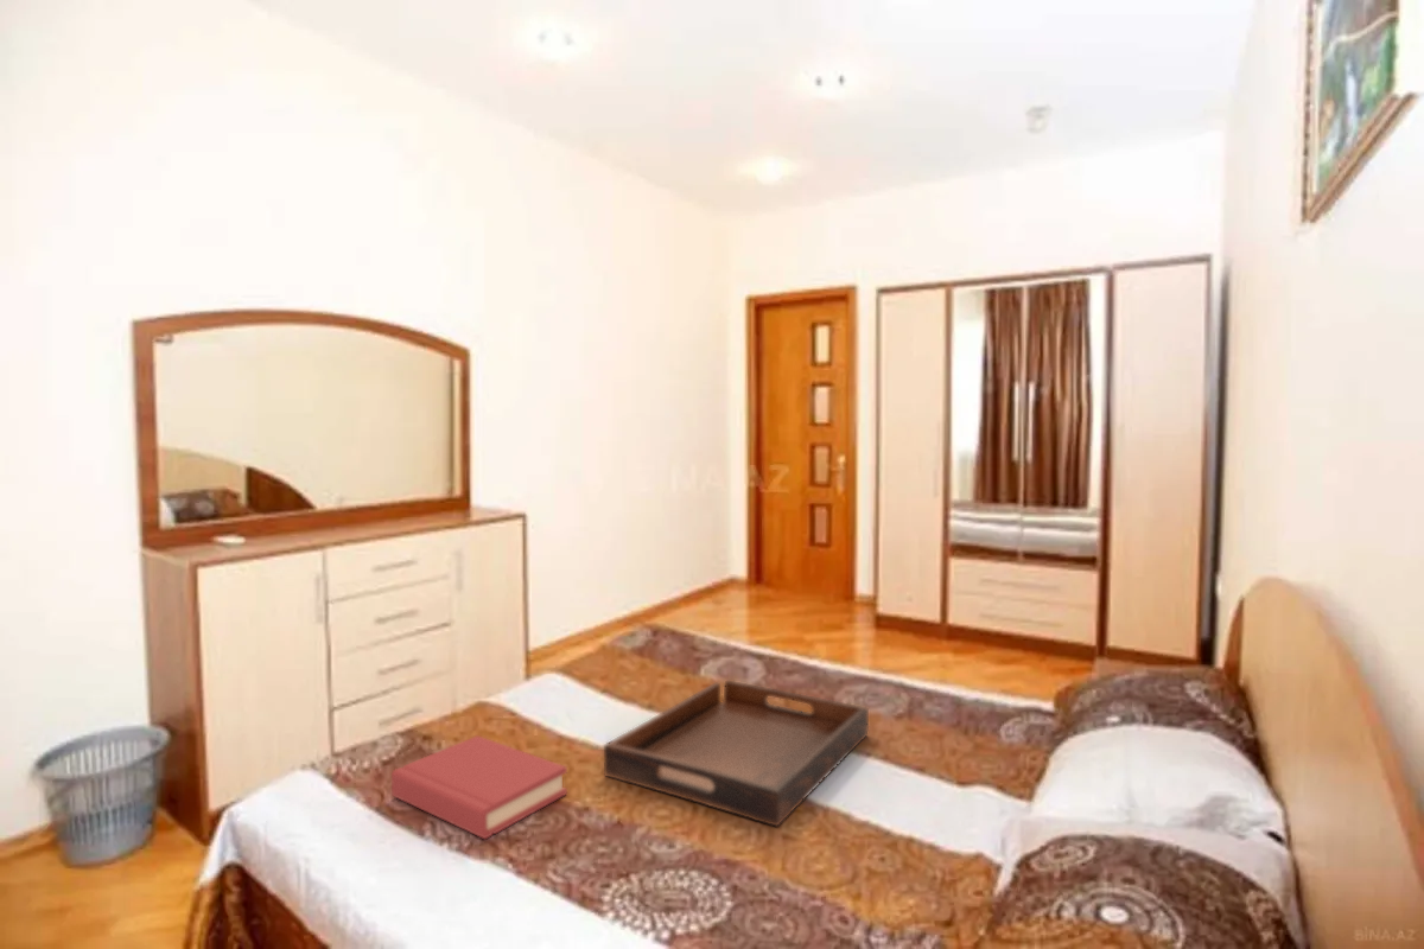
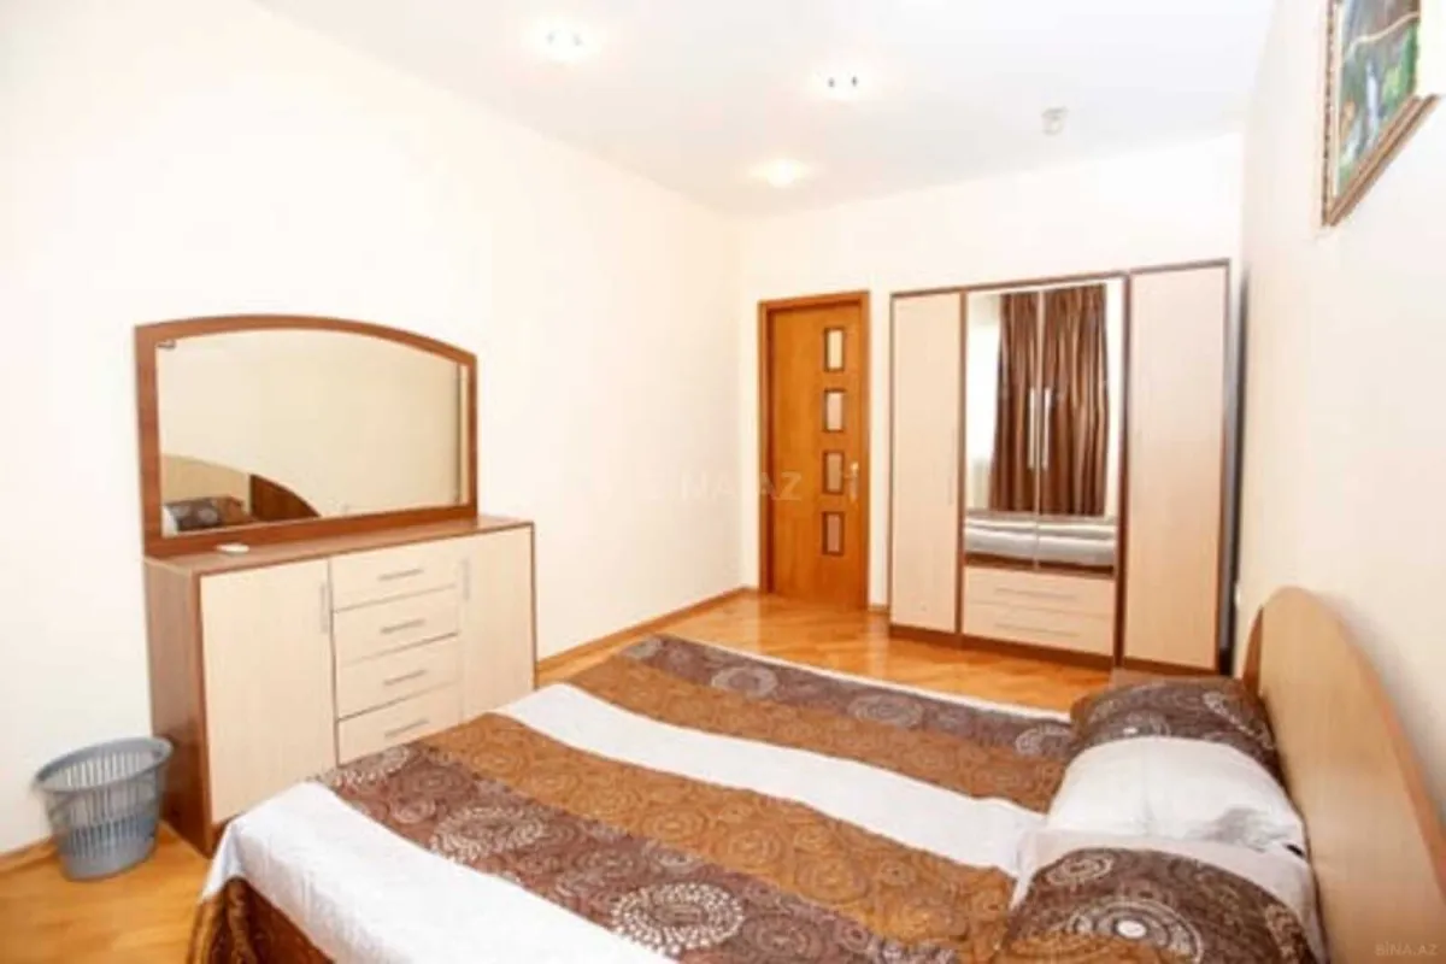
- hardback book (479, 782)
- serving tray (744, 739)
